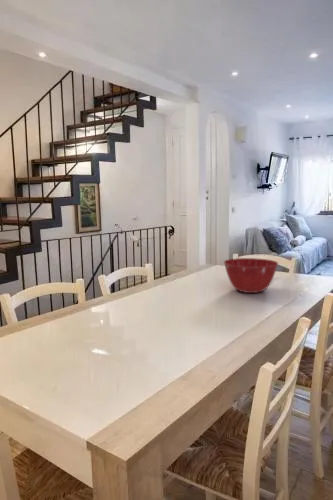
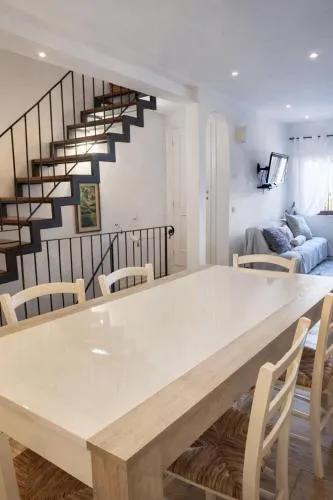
- mixing bowl (250, 276)
